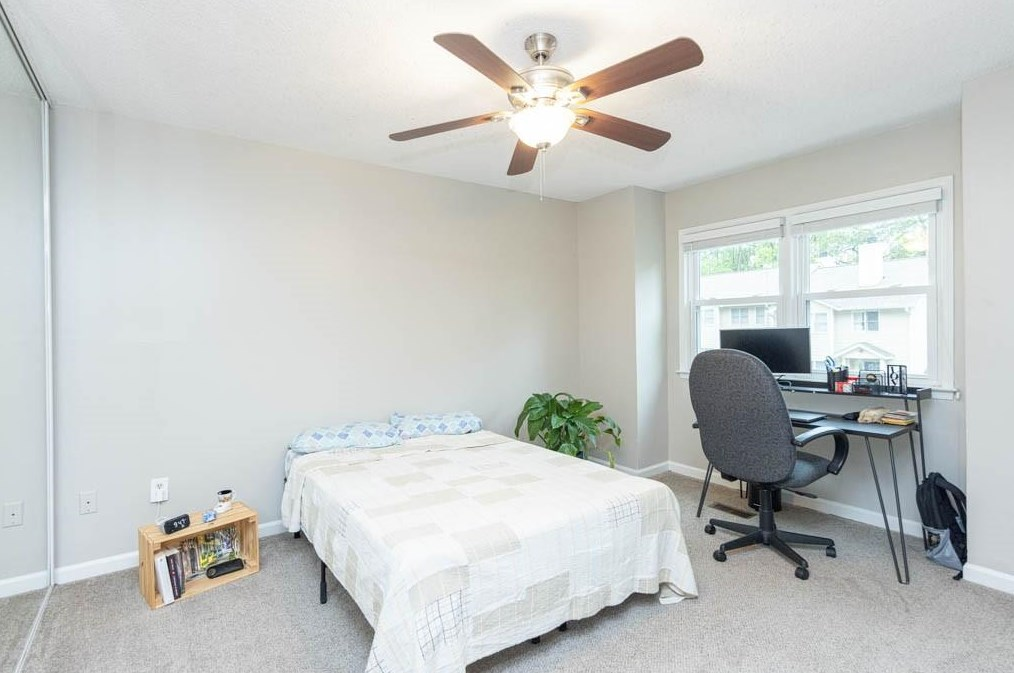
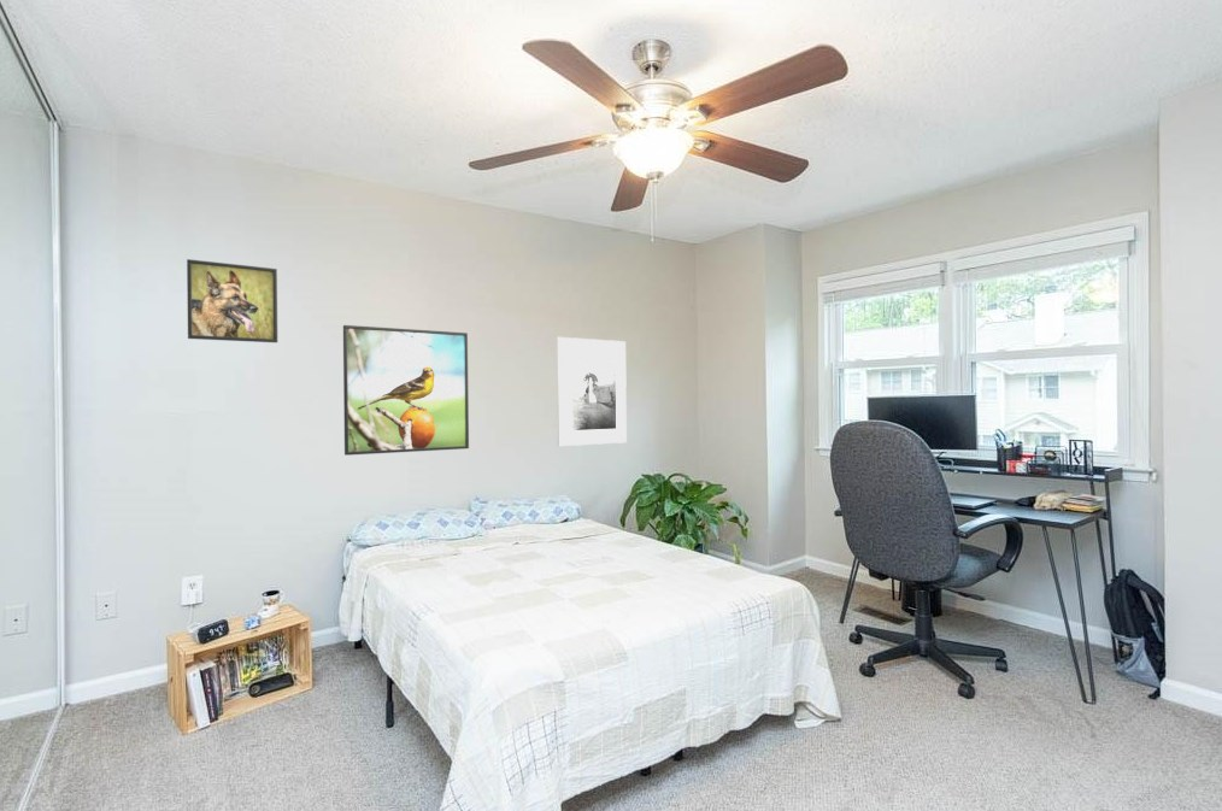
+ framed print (409, 390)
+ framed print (592, 392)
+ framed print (234, 302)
